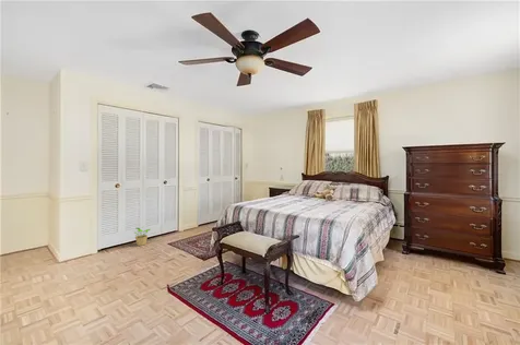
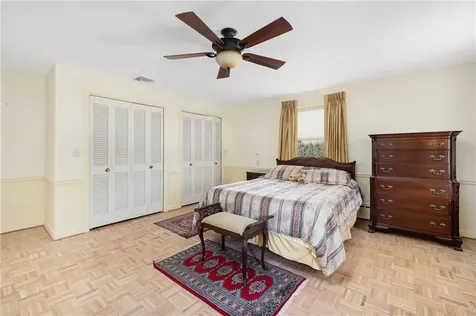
- potted plant (140, 235)
